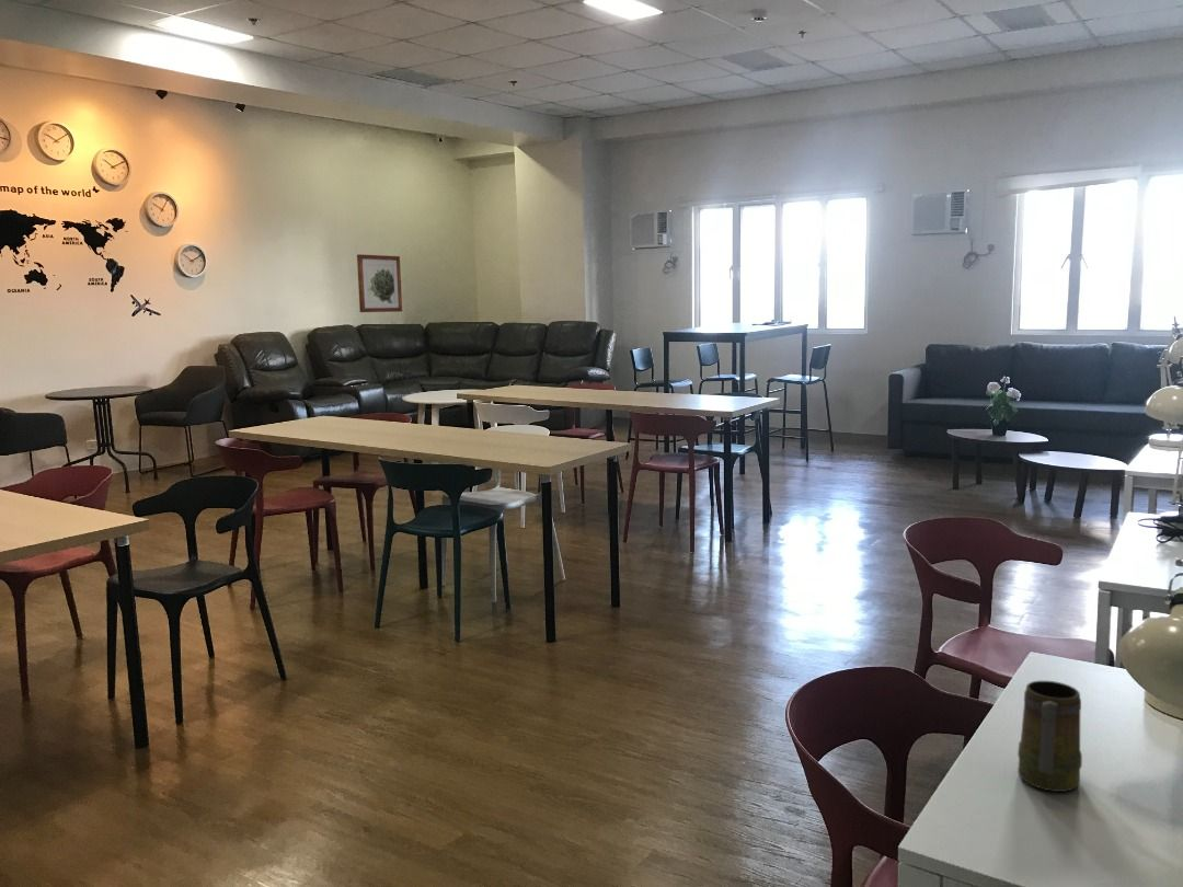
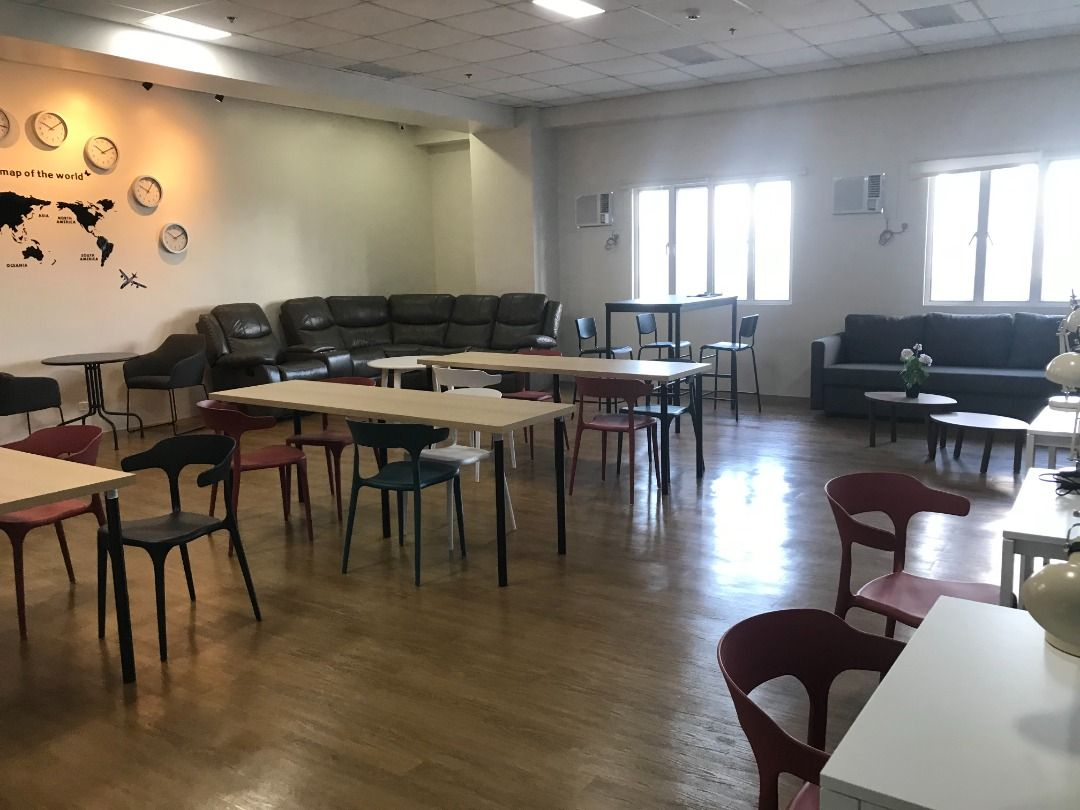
- wall art (380, 284)
- mug (1048, 738)
